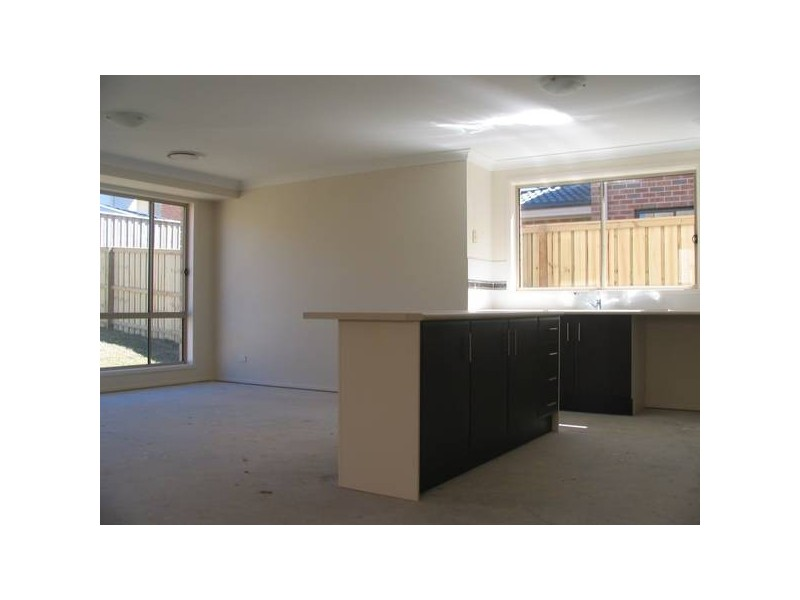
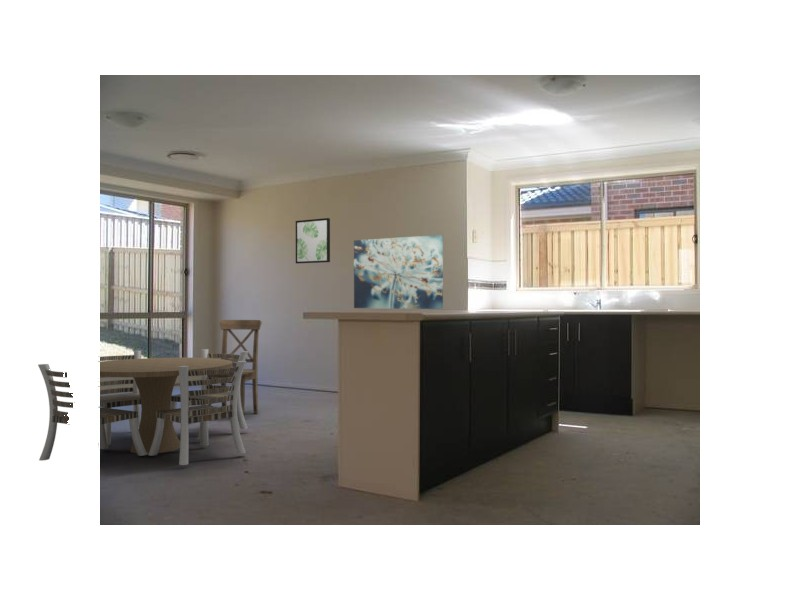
+ dining chair (233, 375)
+ wall art (312, 241)
+ dining table (157, 402)
+ wall art (396, 273)
